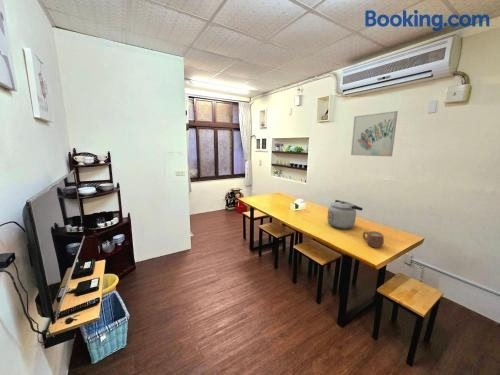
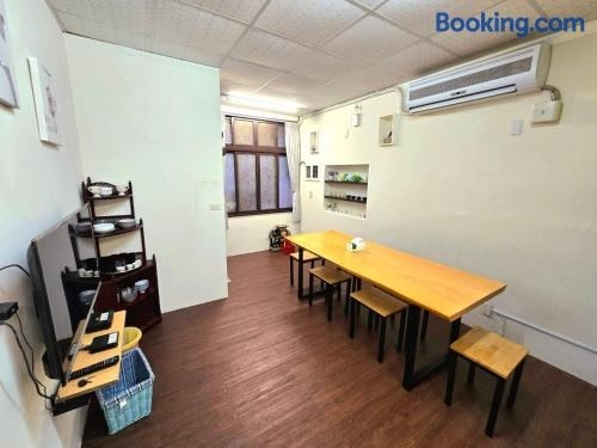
- wall art (372, 135)
- kettle (340, 212)
- mug (372, 238)
